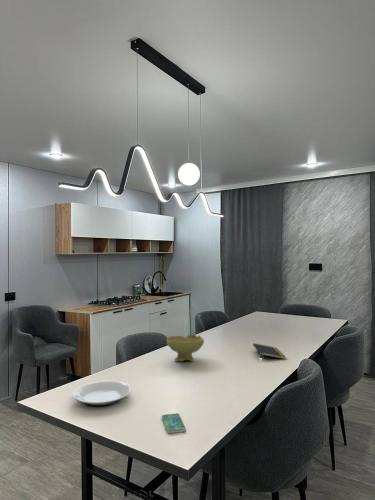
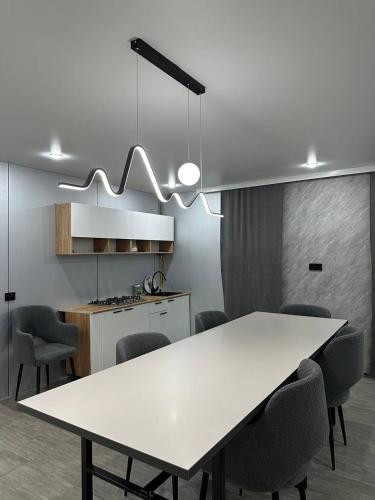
- smartphone (173, 423)
- plate (102, 395)
- notepad (268, 350)
- bowl (185, 348)
